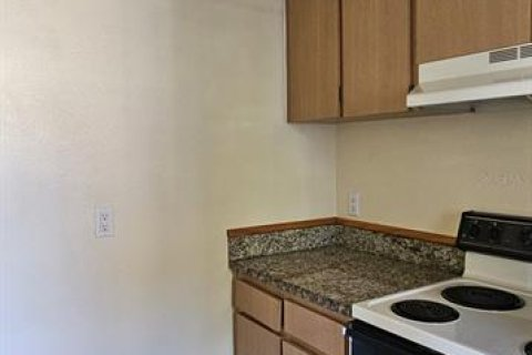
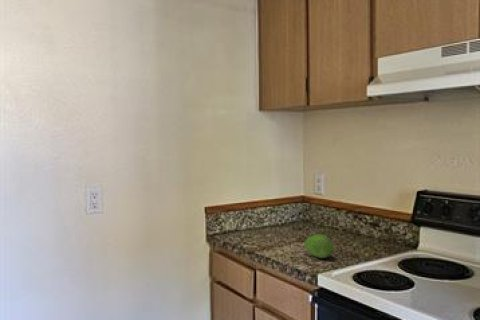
+ fruit (318, 245)
